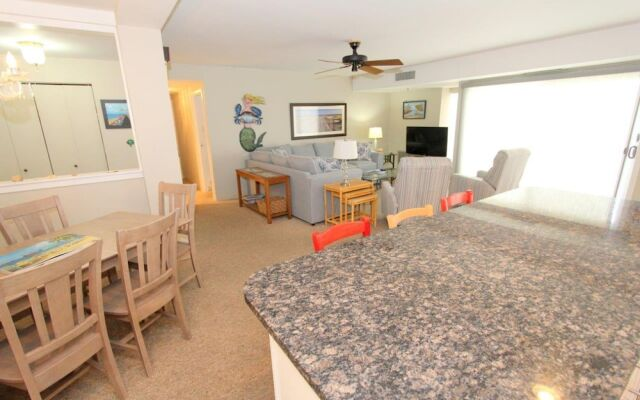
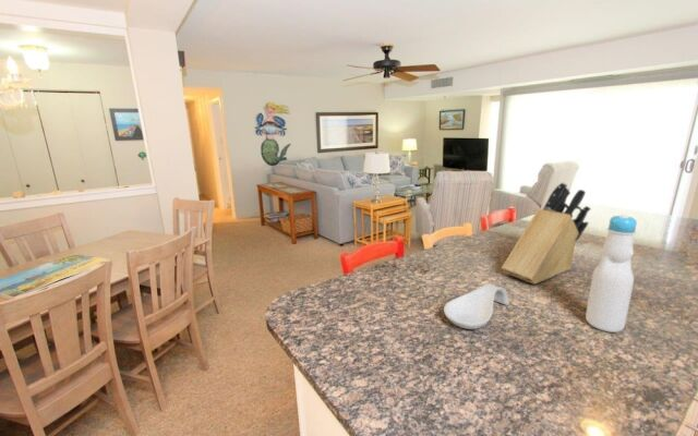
+ spoon rest (479, 303)
+ bottle (613, 272)
+ knife block (549, 229)
